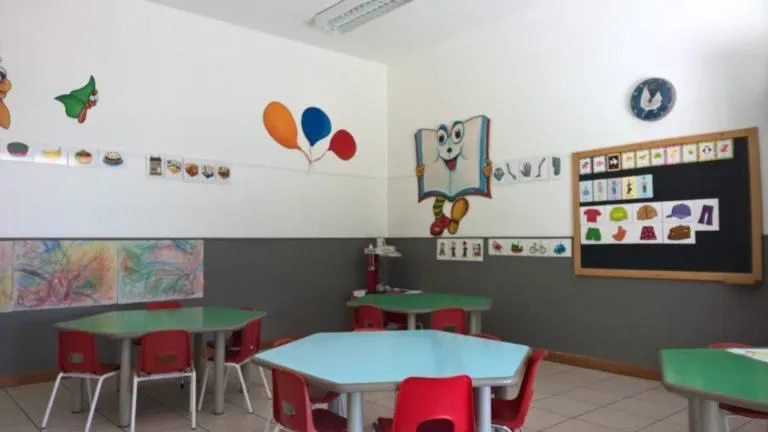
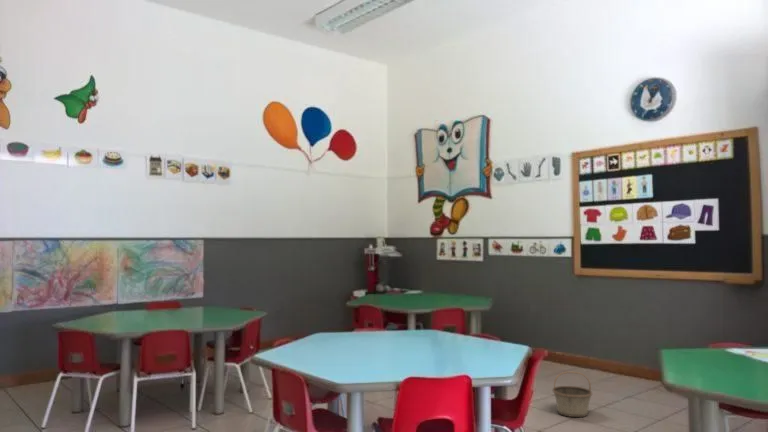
+ basket (572, 392)
